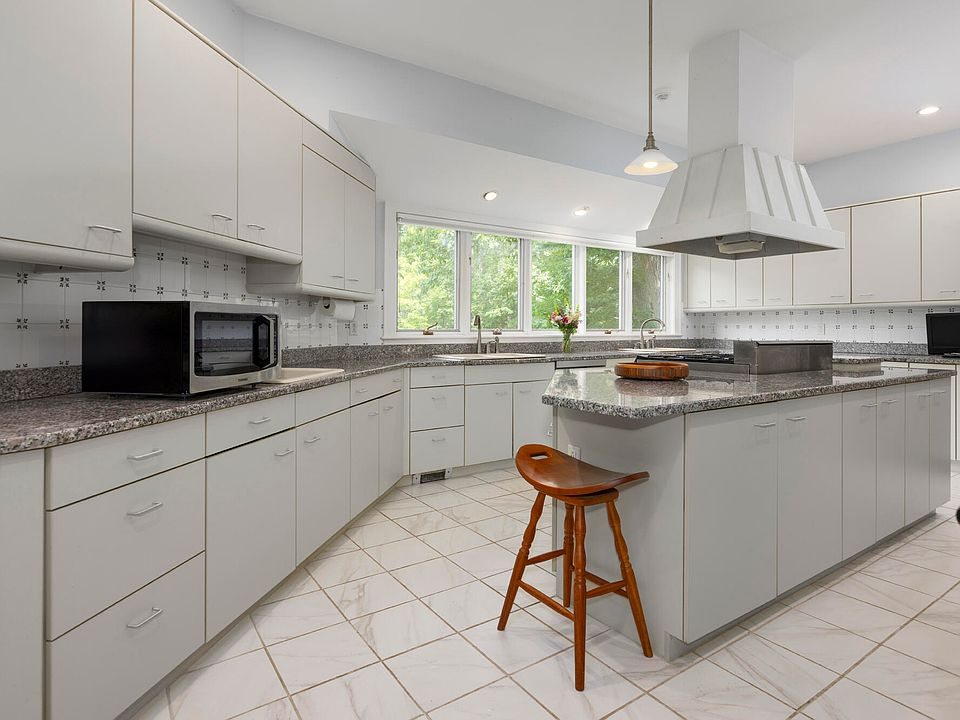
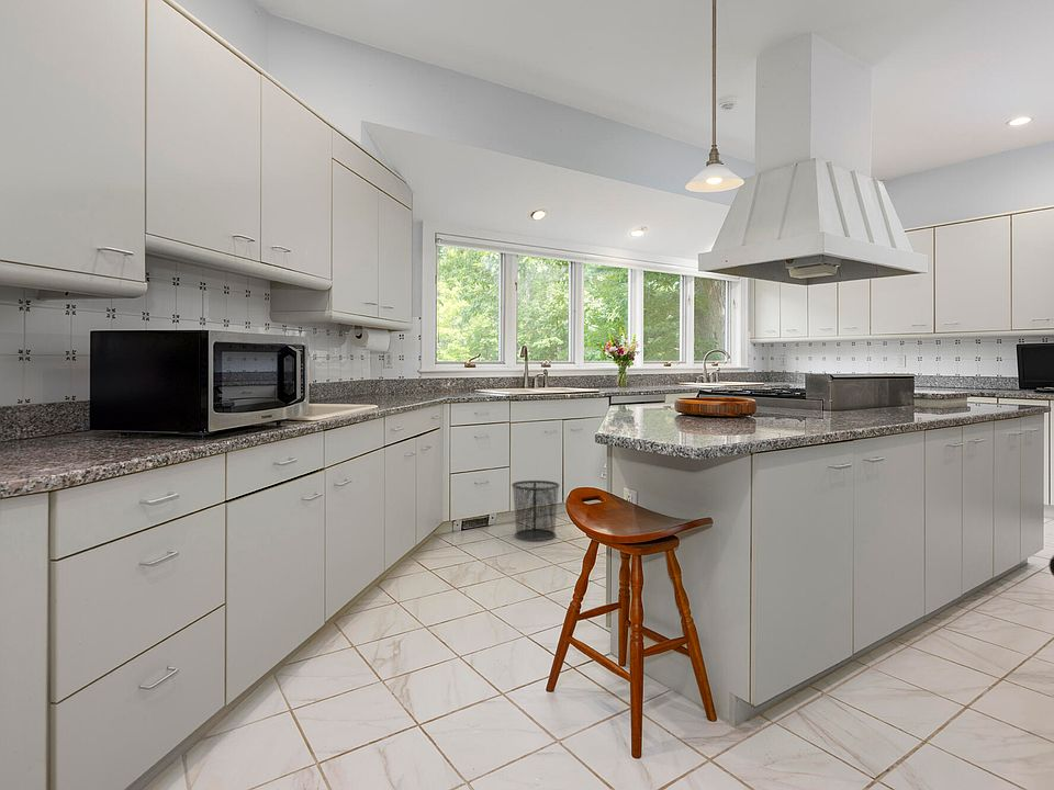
+ trash can (535, 509)
